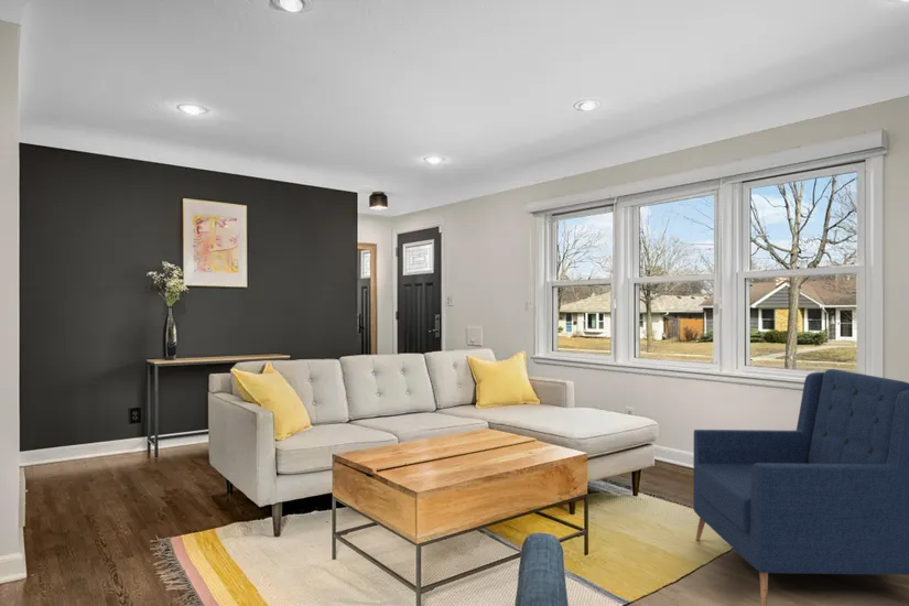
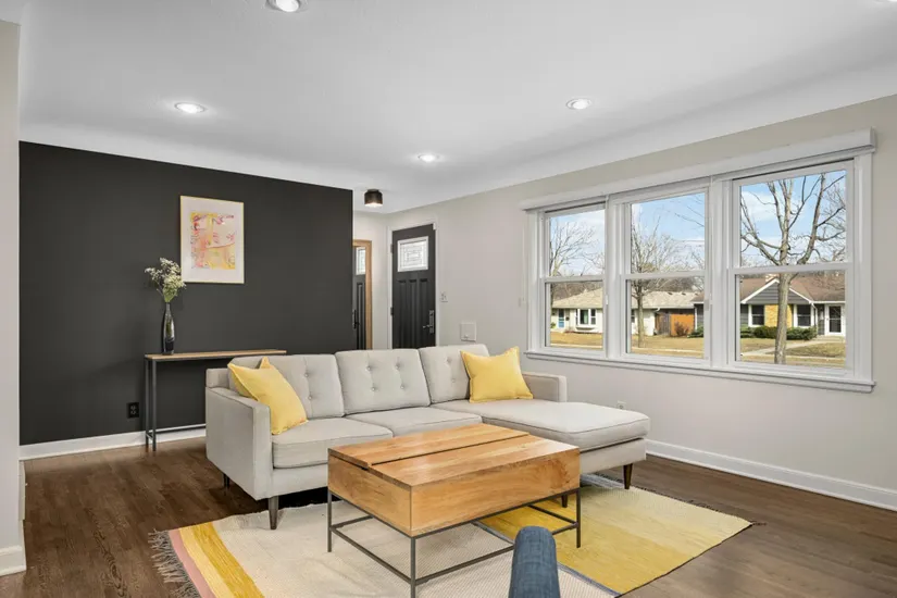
- armchair (800, 473)
